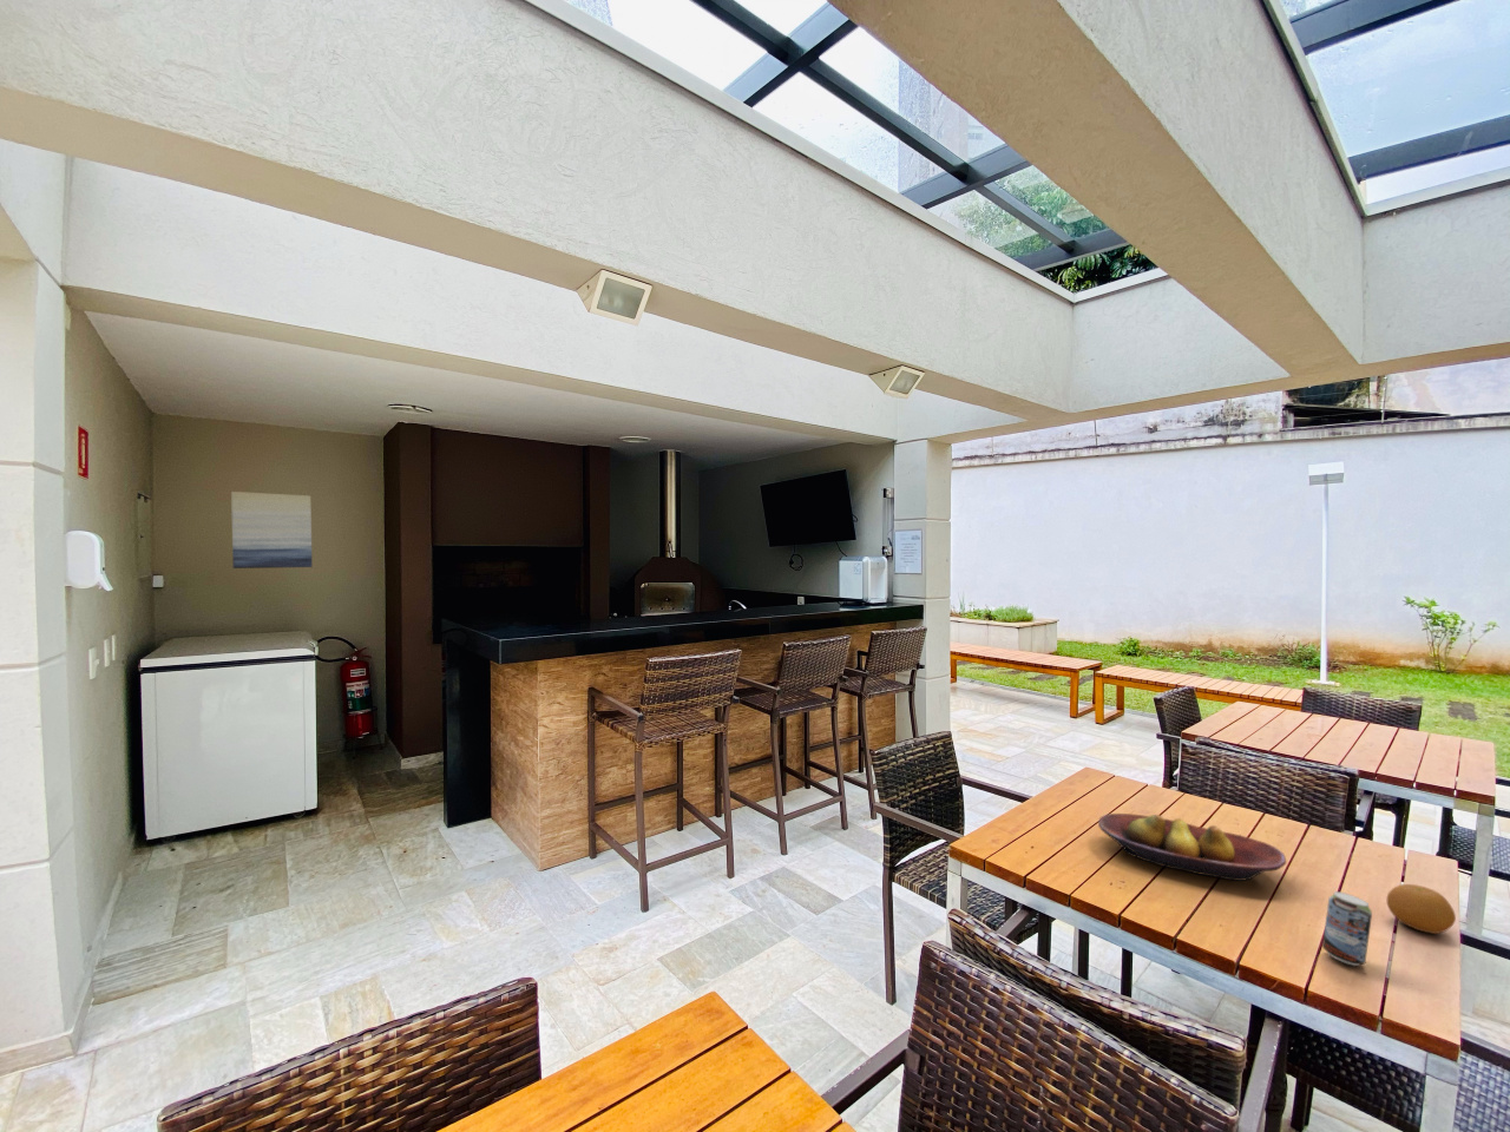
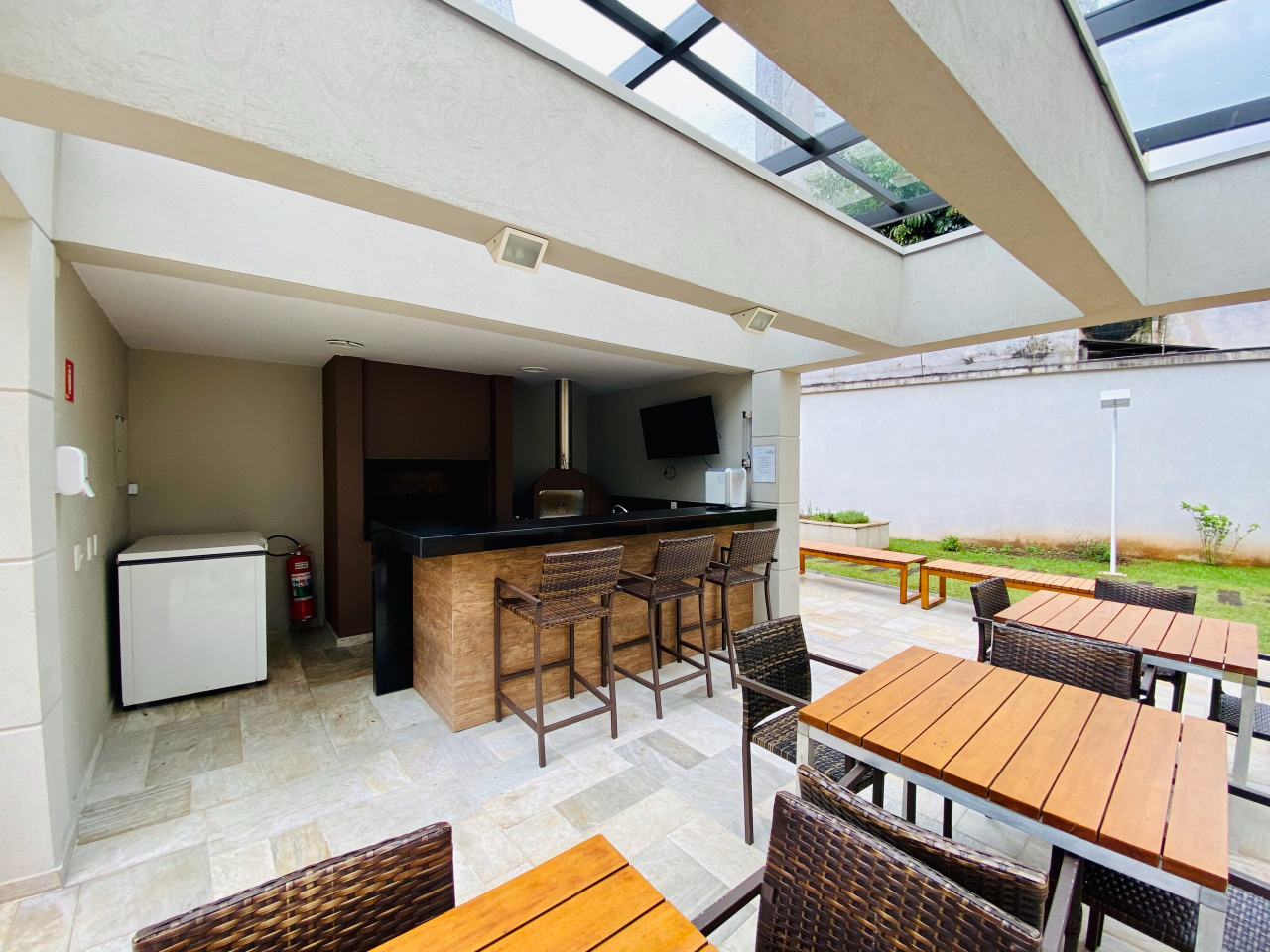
- fruit bowl (1185, 839)
- beverage can (1346, 927)
- wall art (272, 530)
- fruit (1420, 907)
